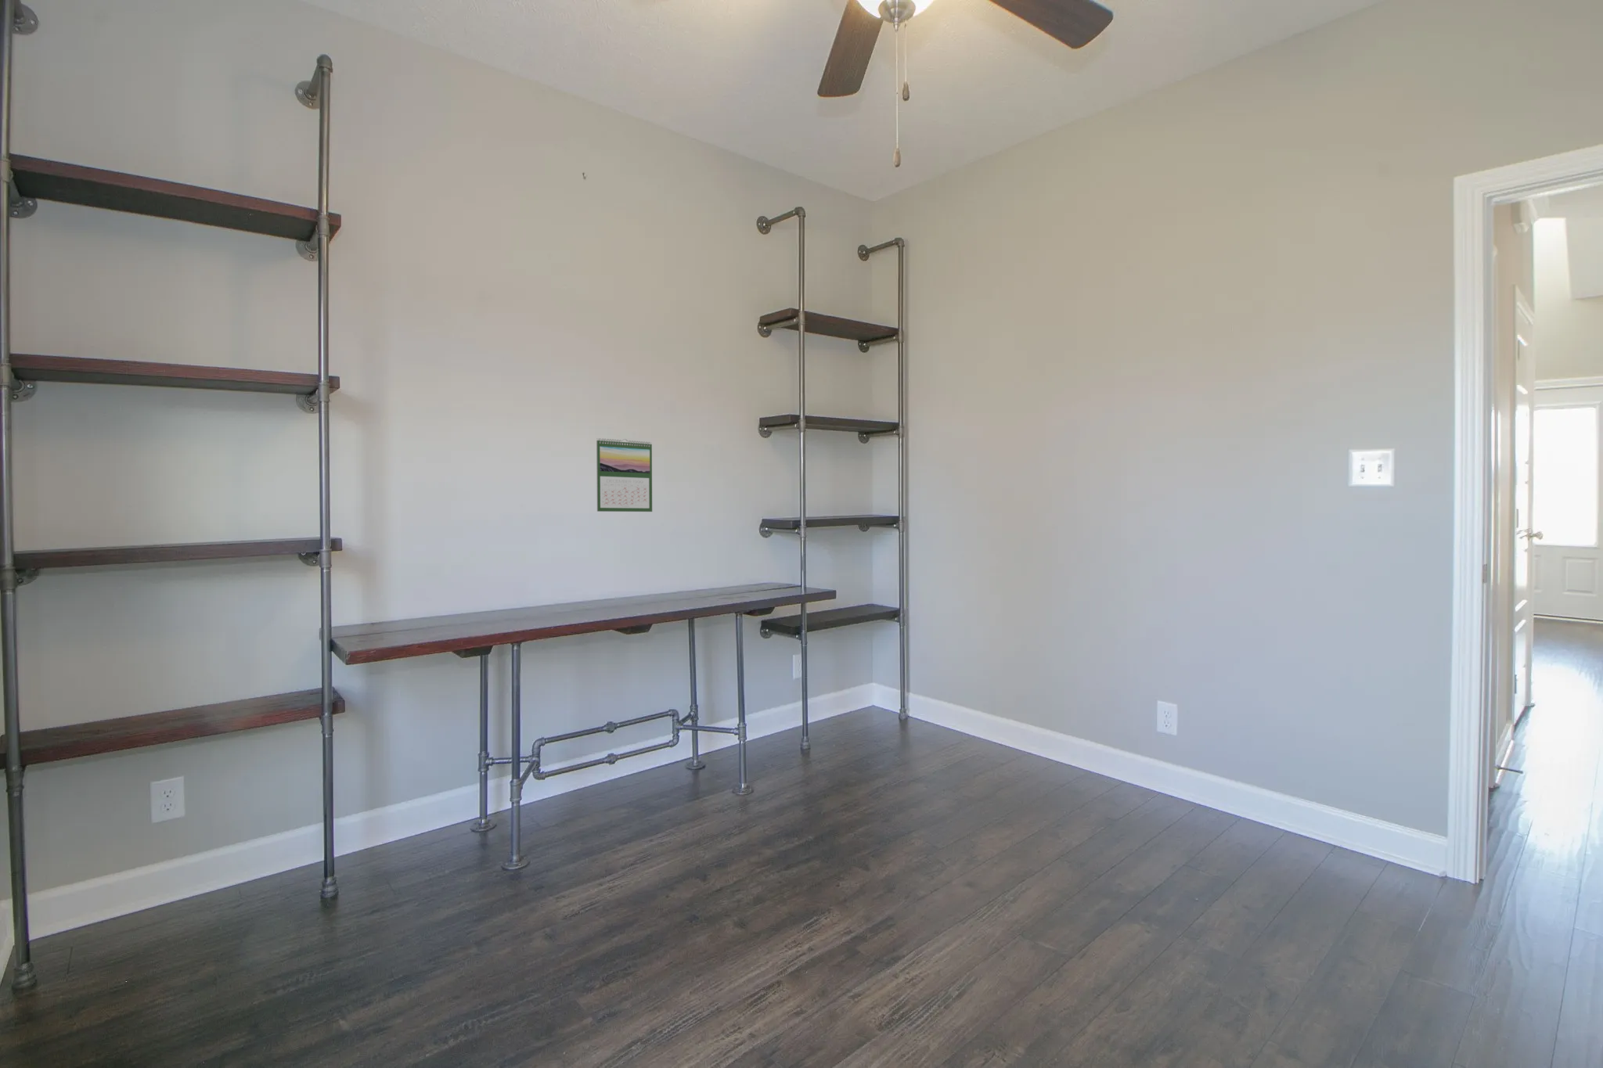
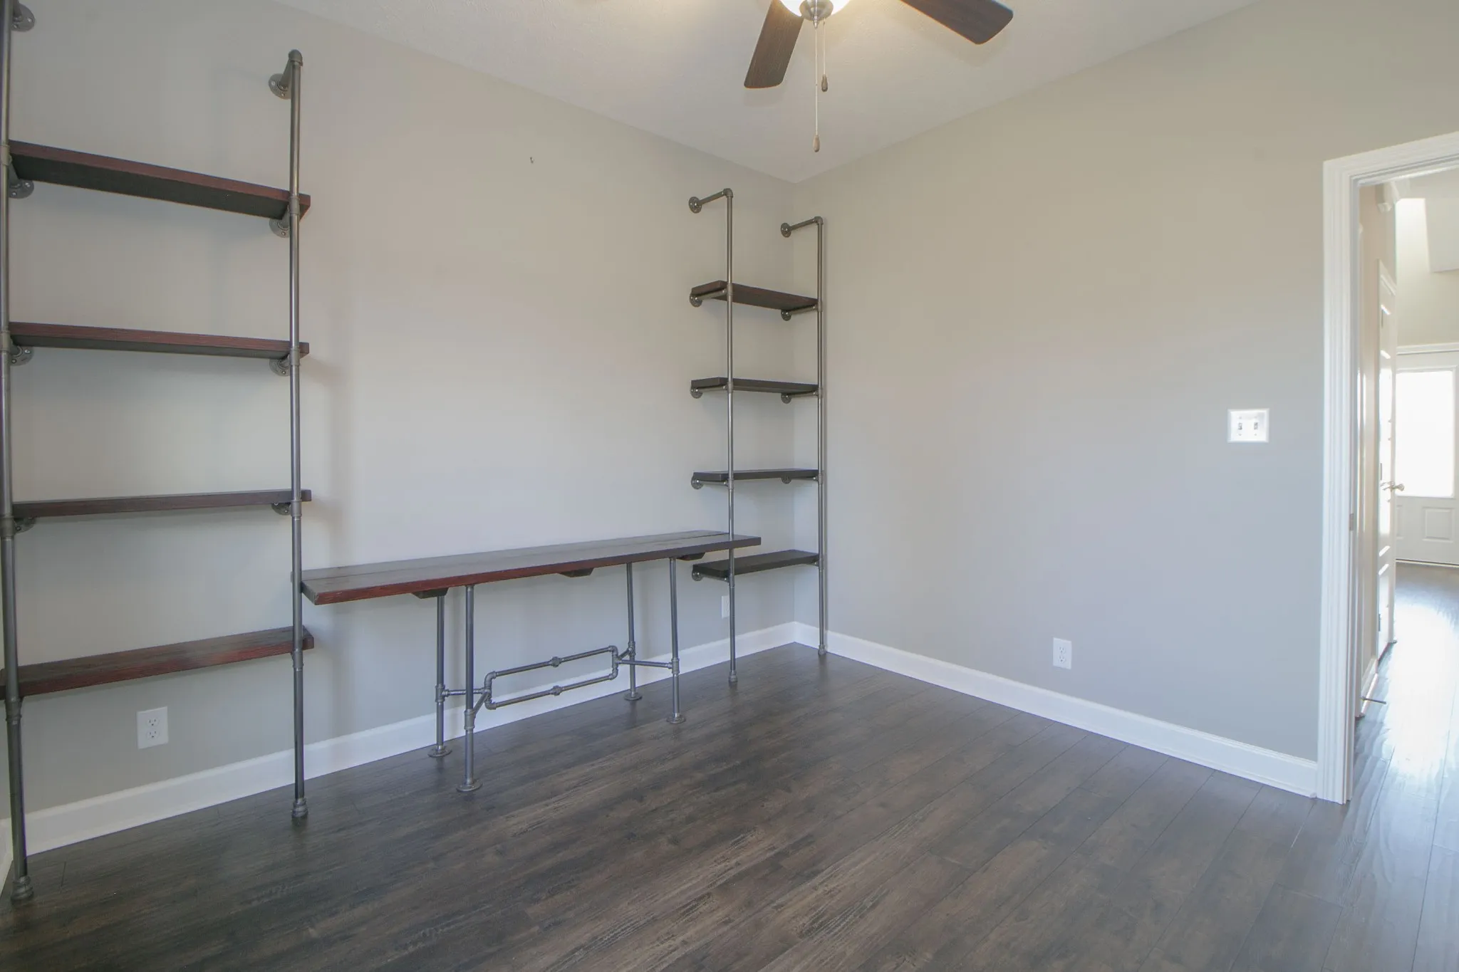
- calendar (625, 474)
